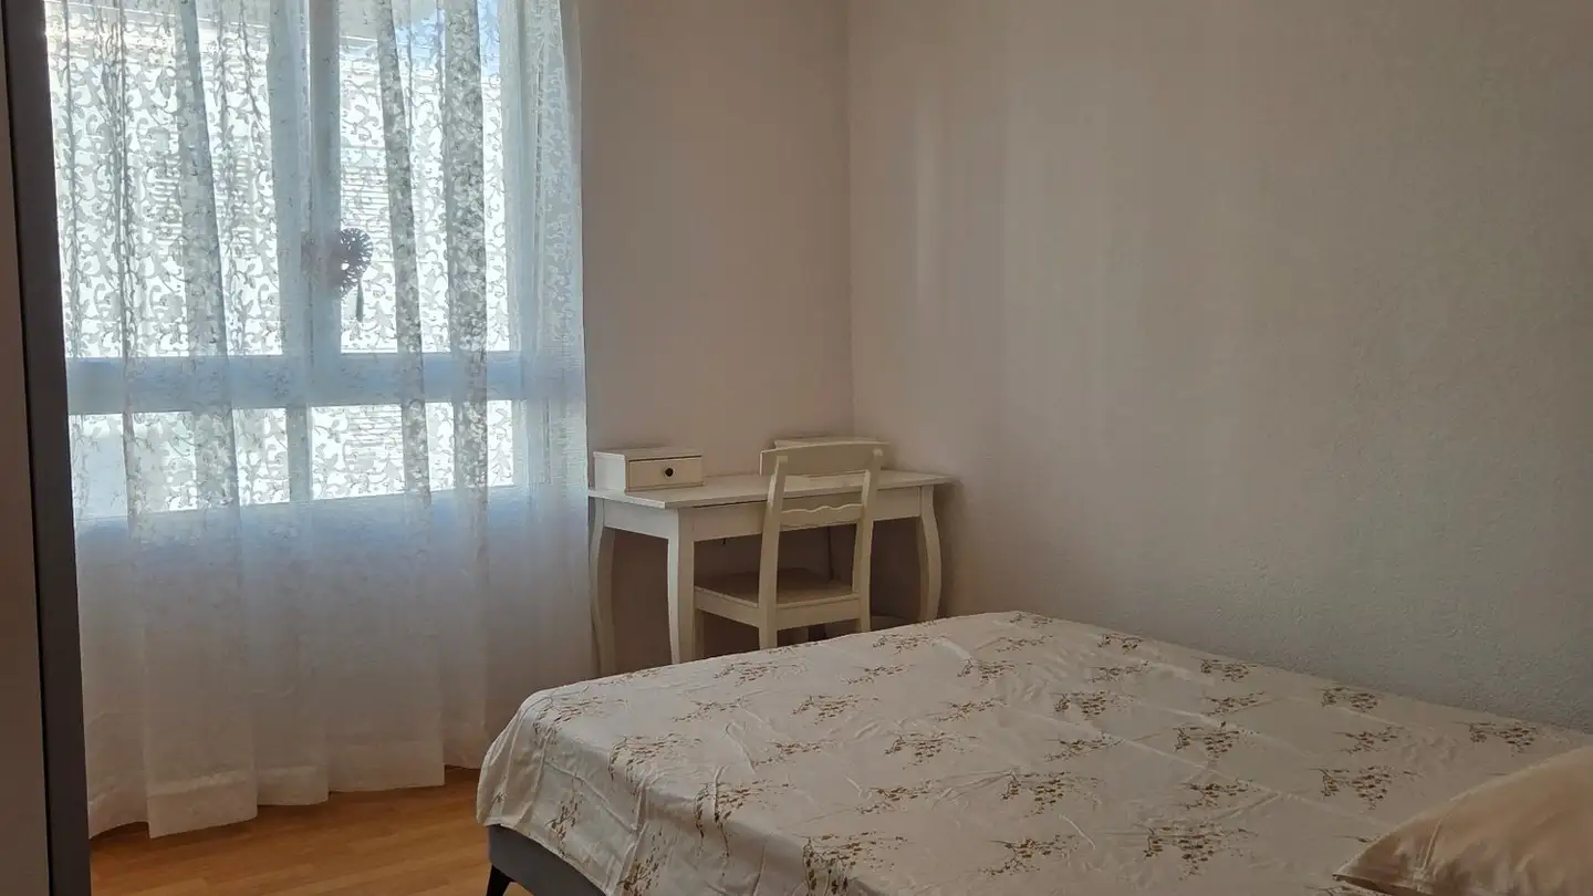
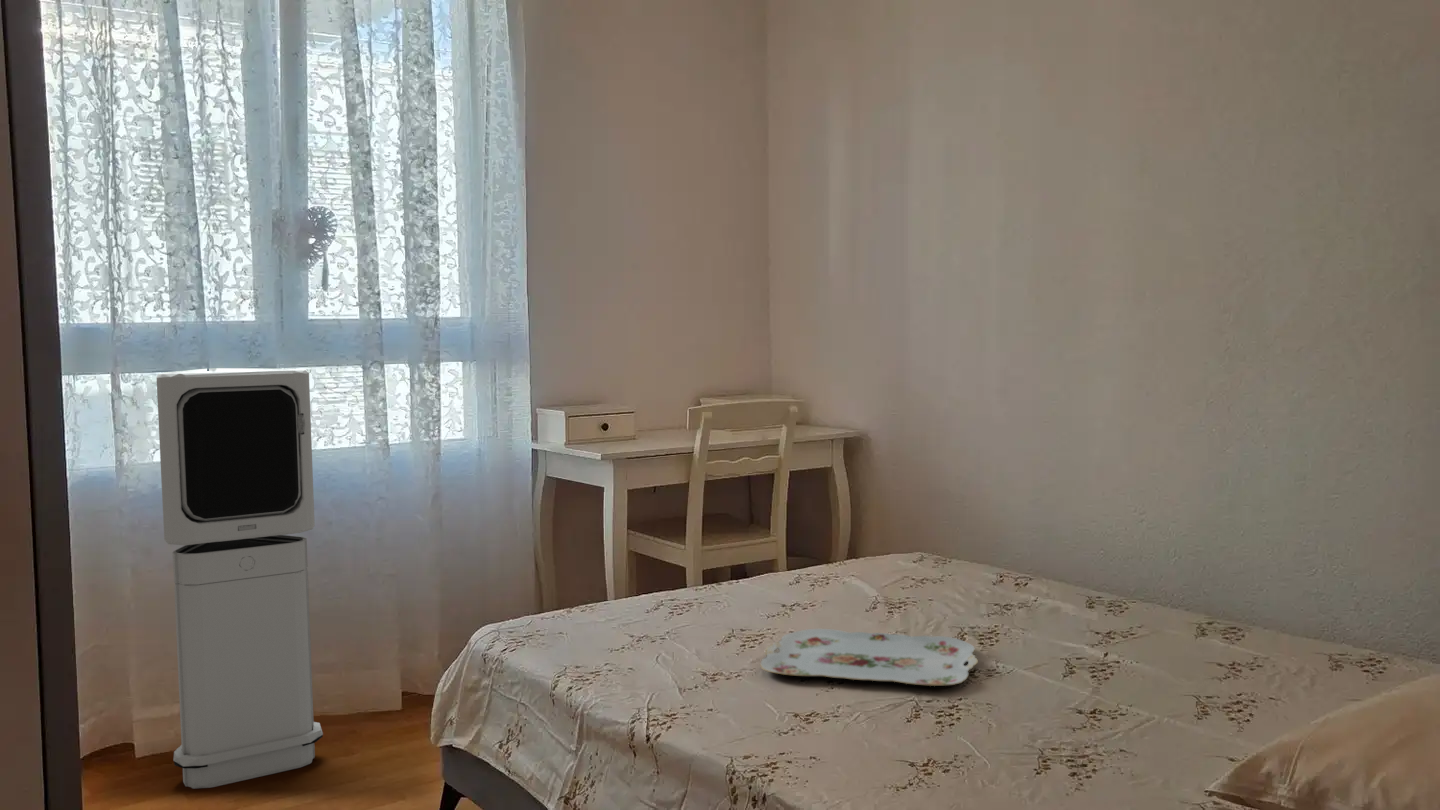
+ air purifier (233, 566)
+ serving tray (869, 658)
